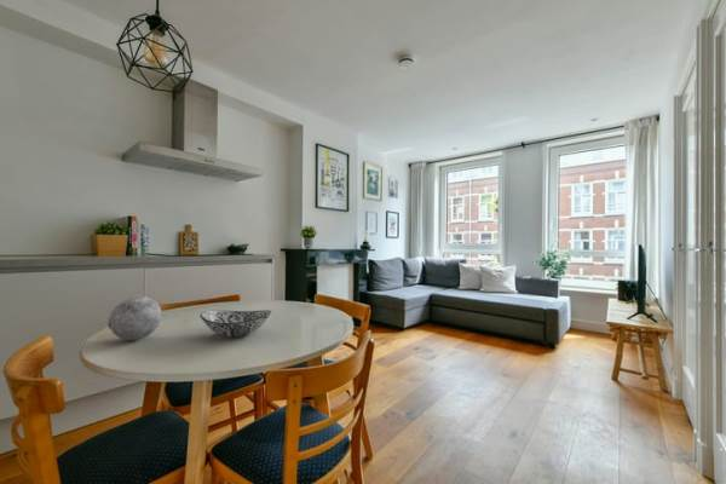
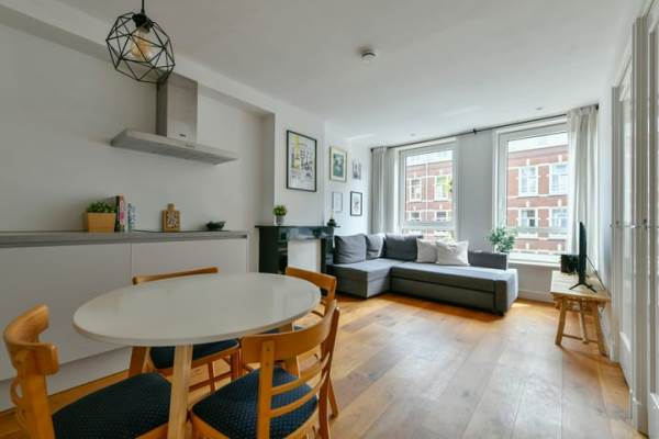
- decorative bowl (236, 323)
- decorative orb (136, 317)
